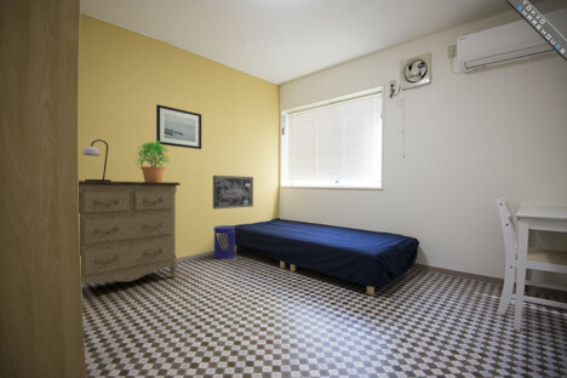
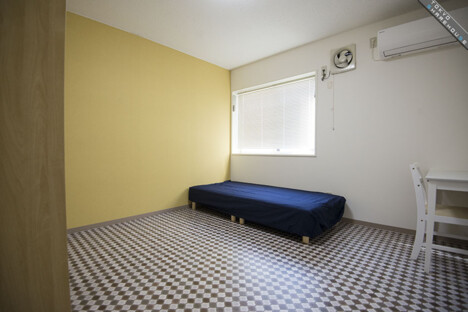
- wall art (234, 191)
- wall art (179, 127)
- table lamp (97, 155)
- potted plant (153, 160)
- dresser (125, 231)
- waste bin (224, 241)
